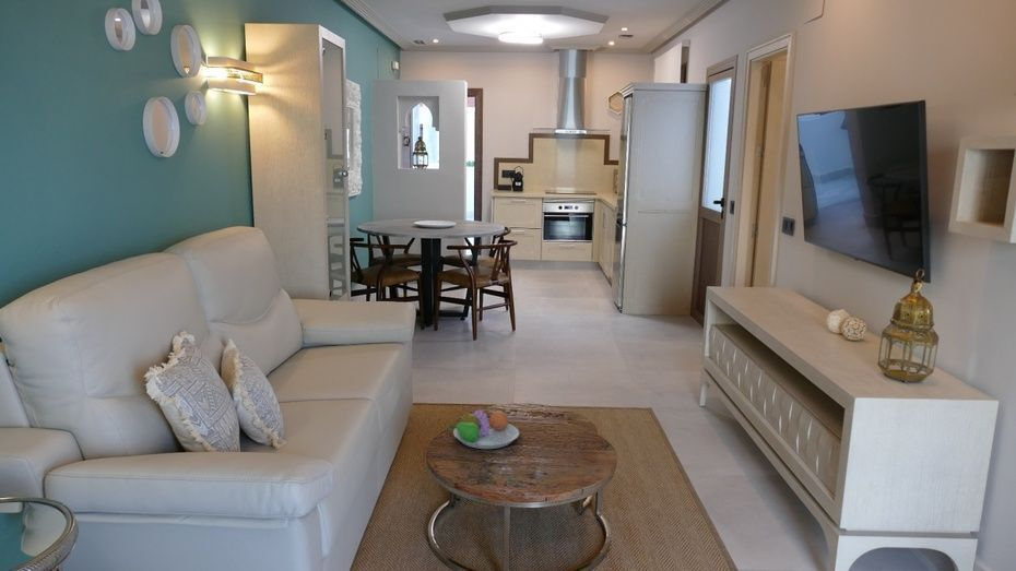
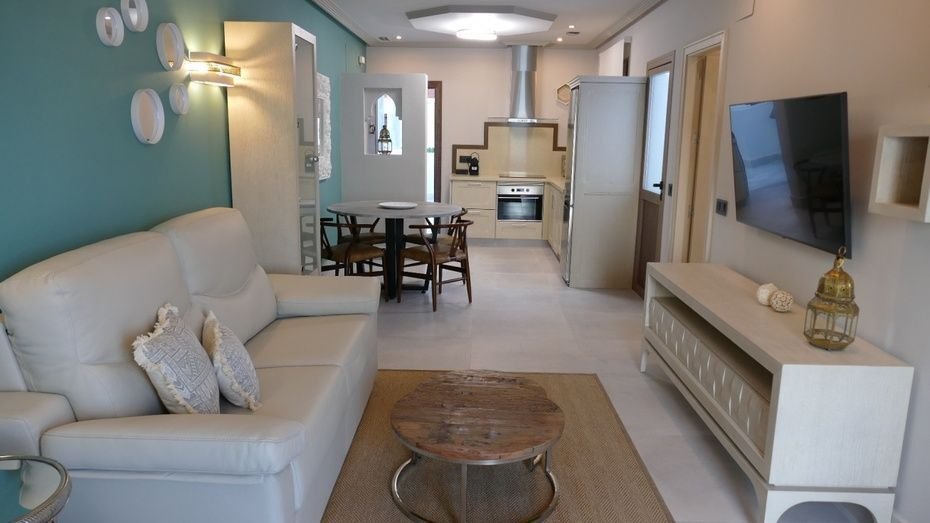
- fruit bowl (483, 426)
